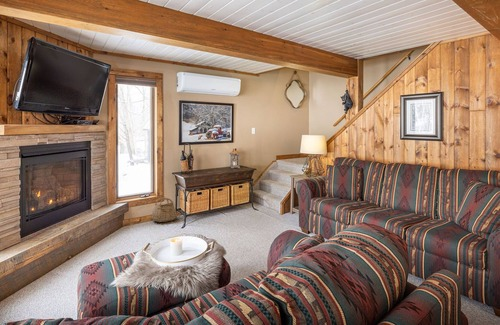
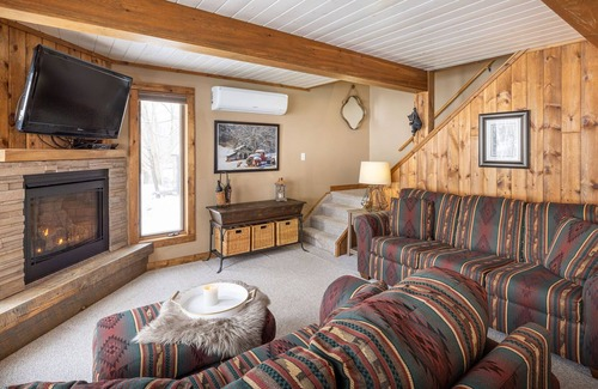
- basket (164, 209)
